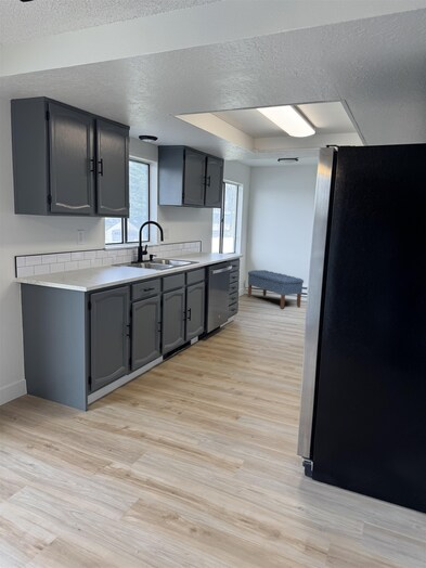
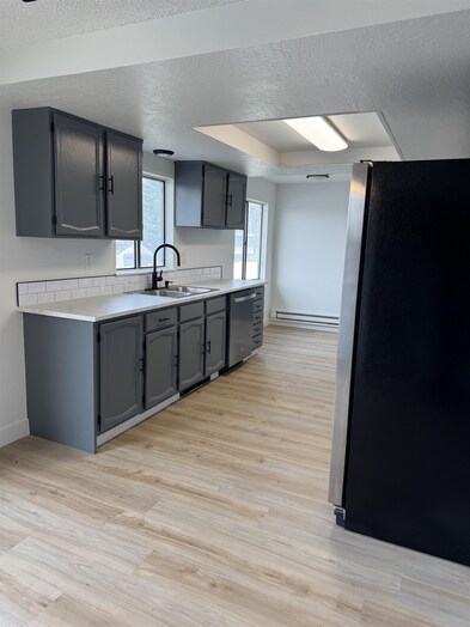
- bench (273, 287)
